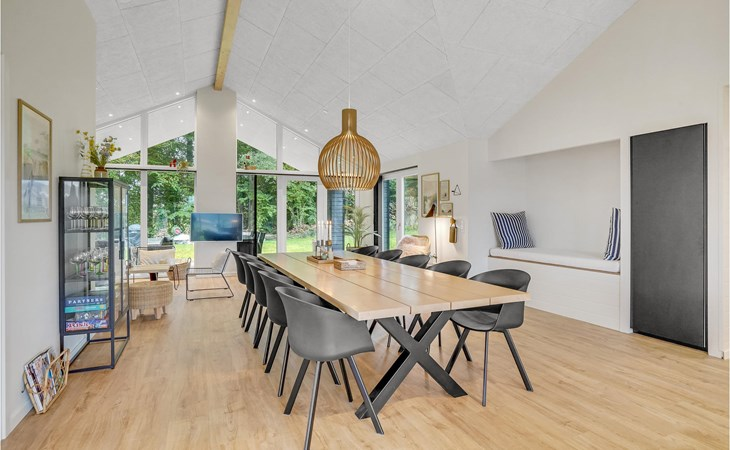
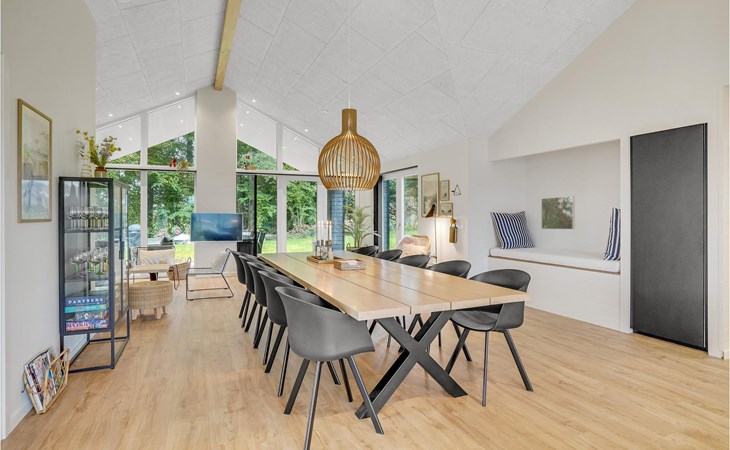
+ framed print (557, 213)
